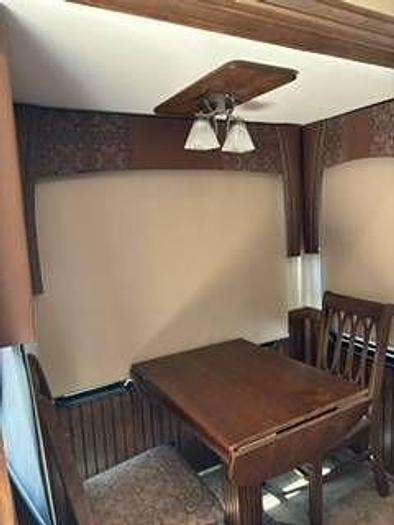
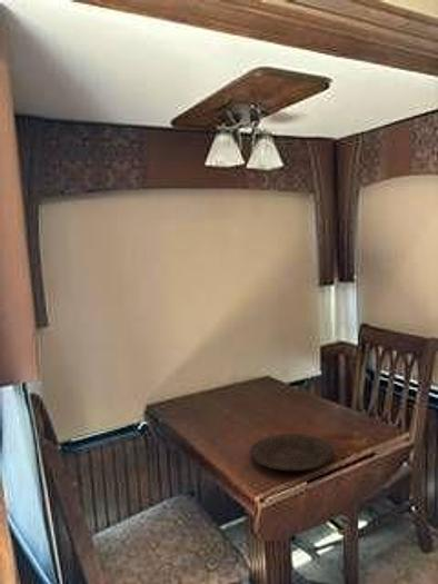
+ plate (291, 454)
